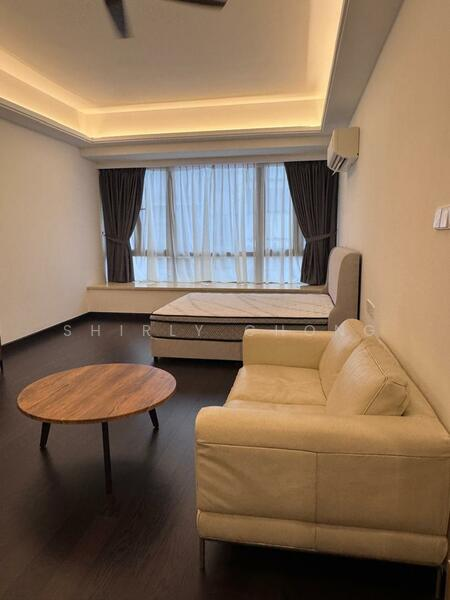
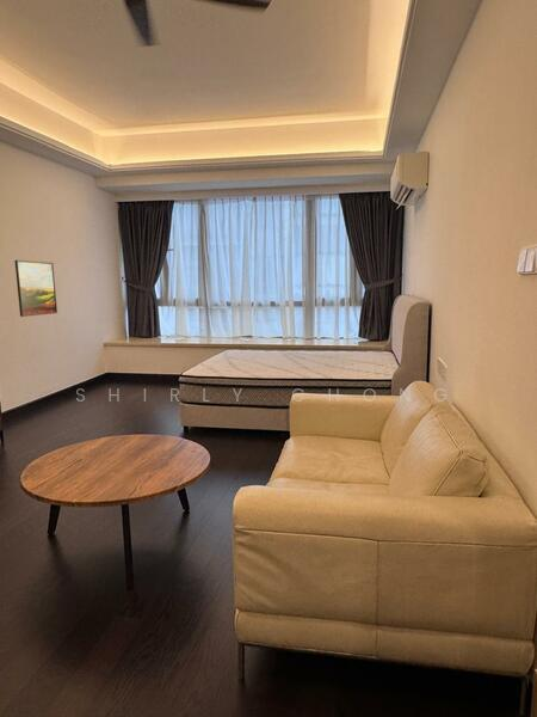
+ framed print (37, 288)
